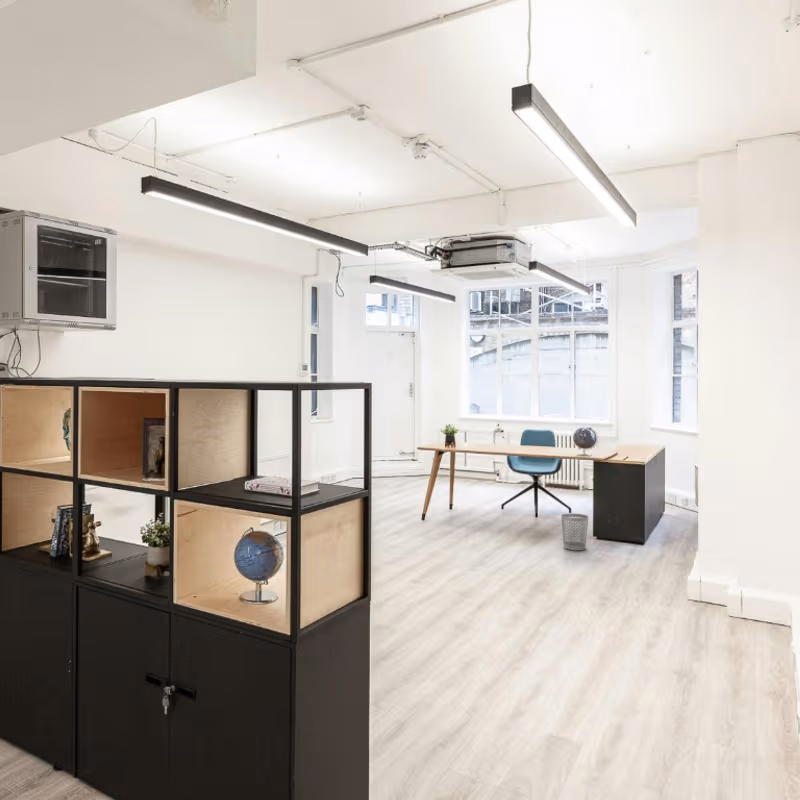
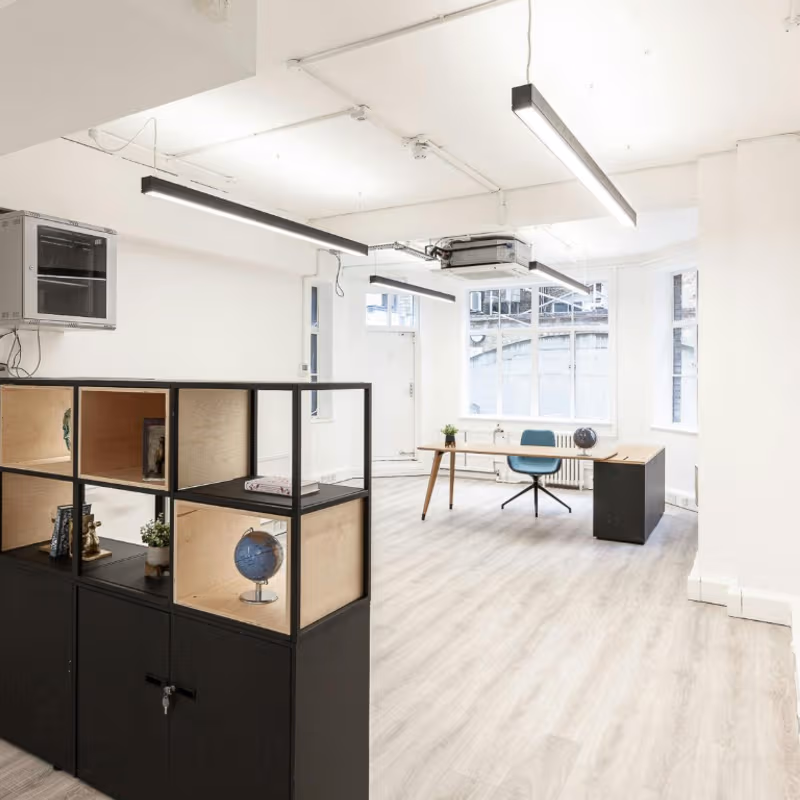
- wastebasket (574, 531)
